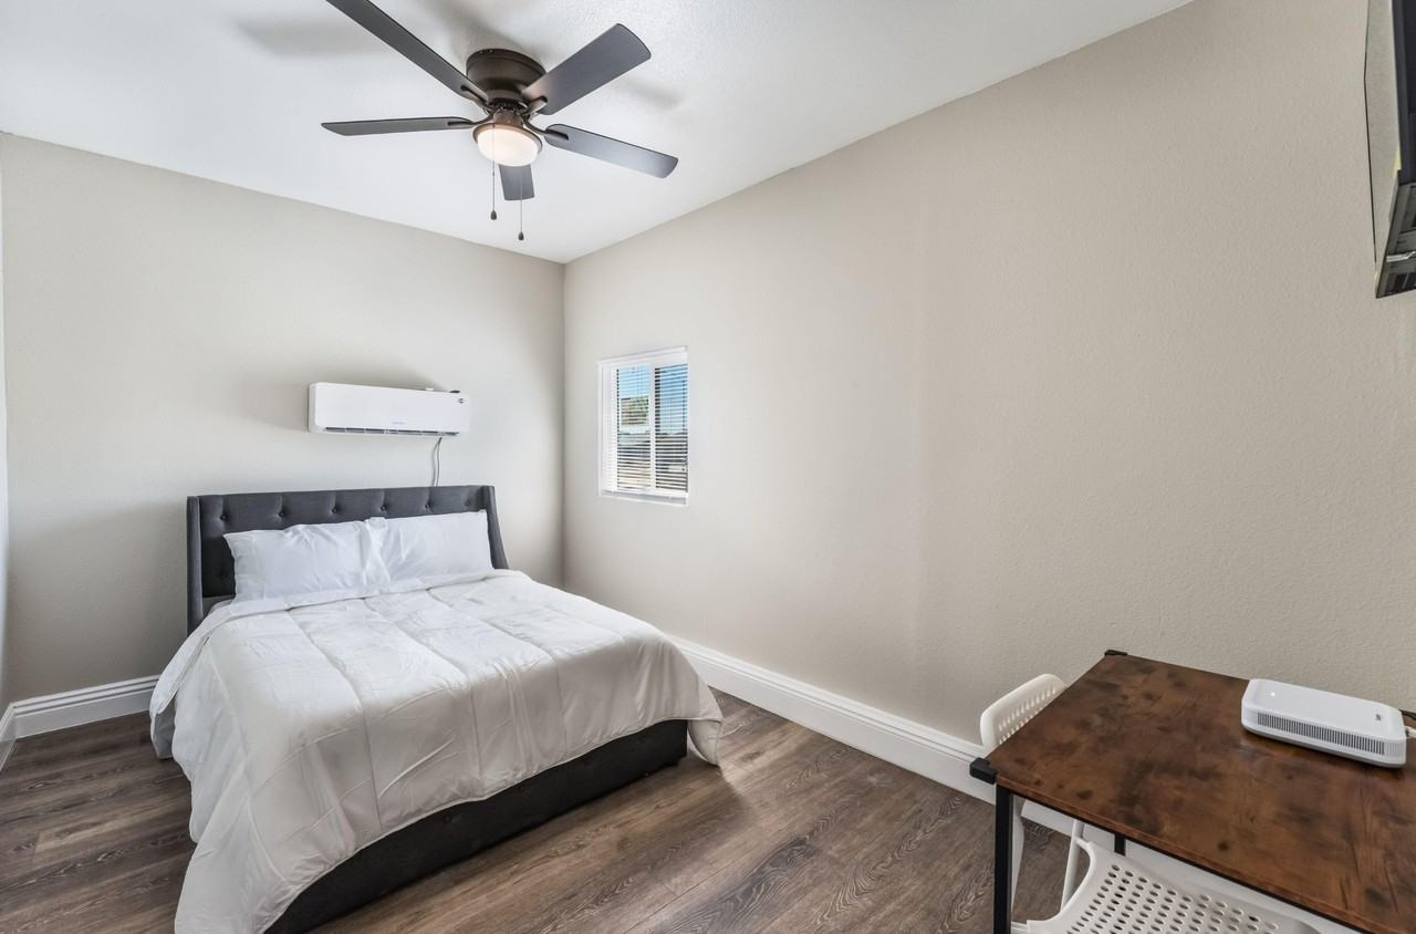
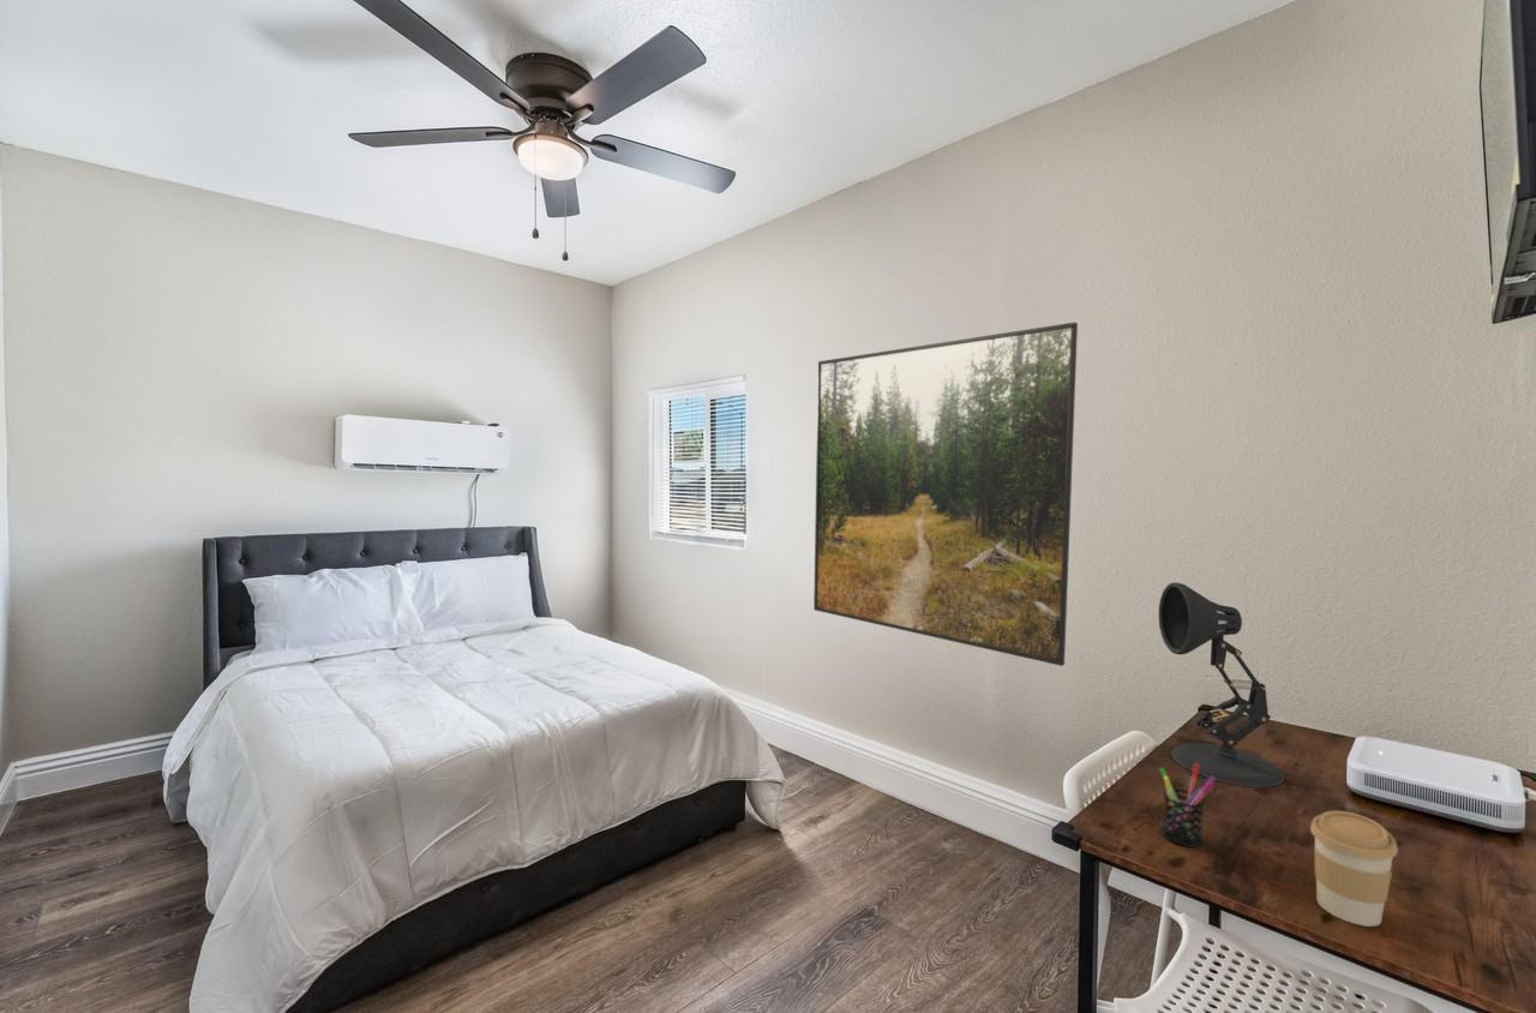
+ desk lamp (1225, 675)
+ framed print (923, 491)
+ coffee cup (1350, 865)
+ pen holder (1180, 798)
